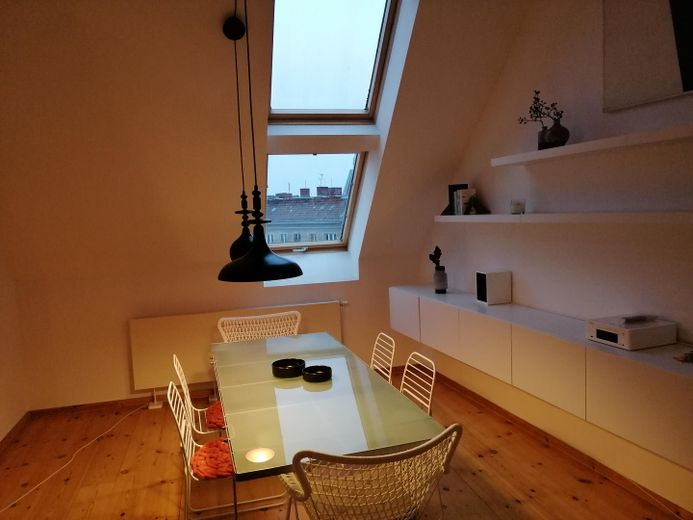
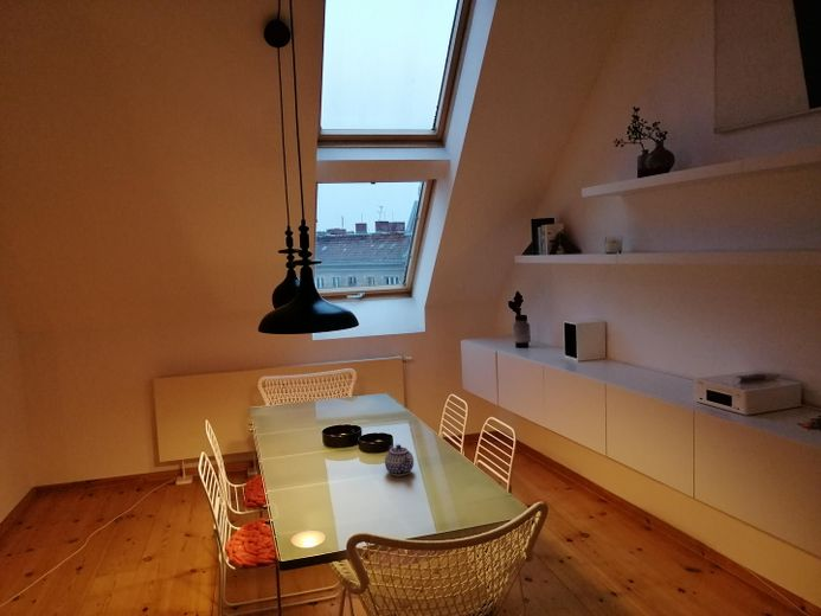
+ teapot (399, 458)
